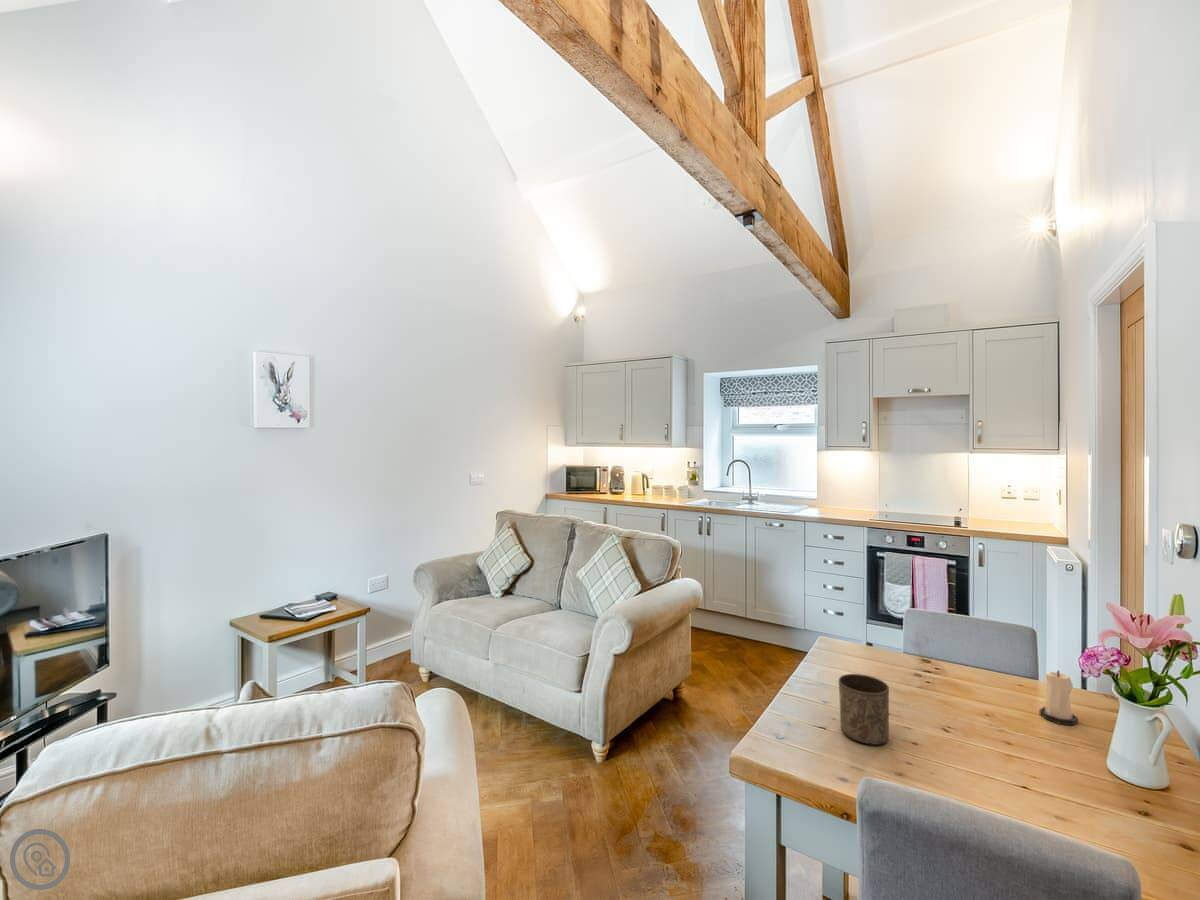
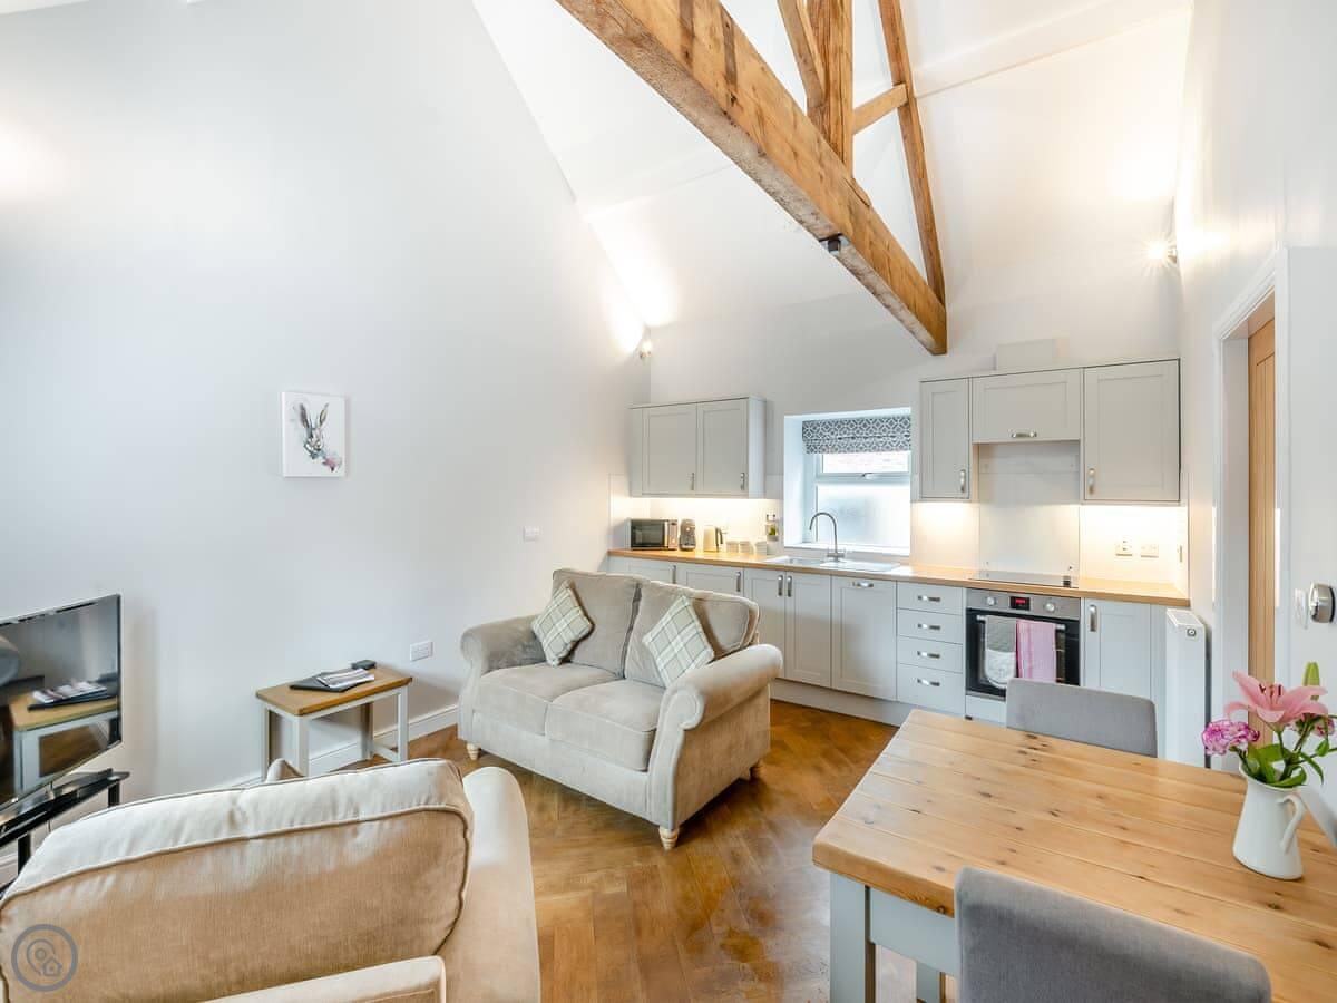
- cup (863, 708)
- candle (1058, 693)
